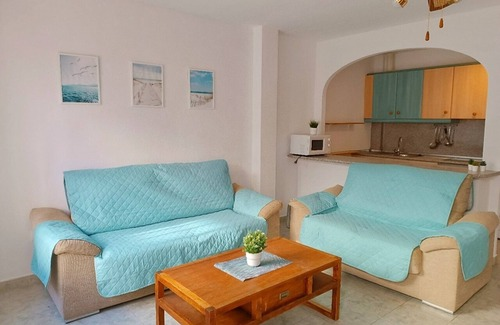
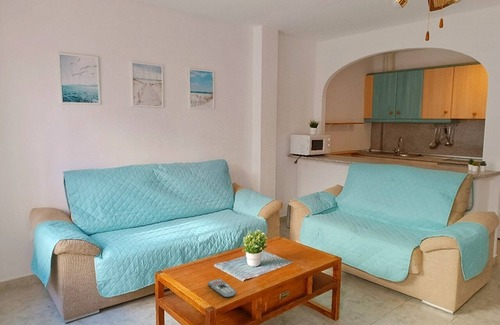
+ remote control (222, 288)
